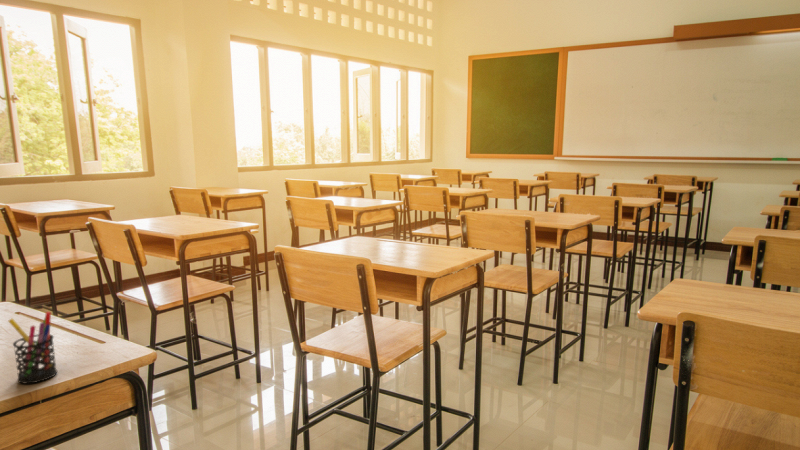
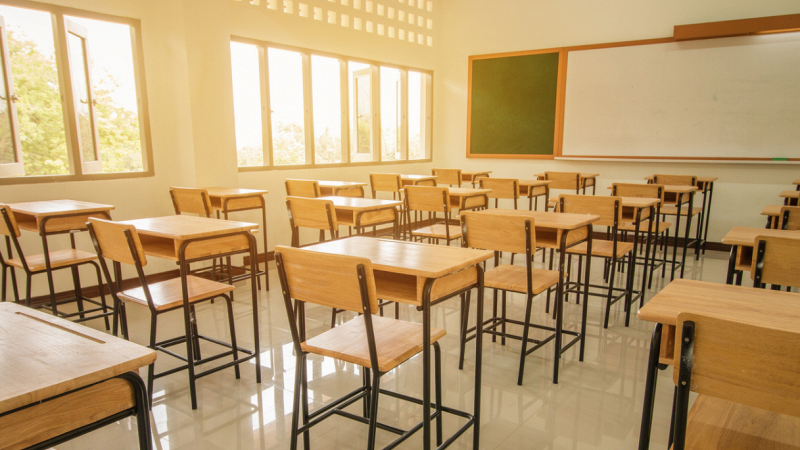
- pen holder (38, 343)
